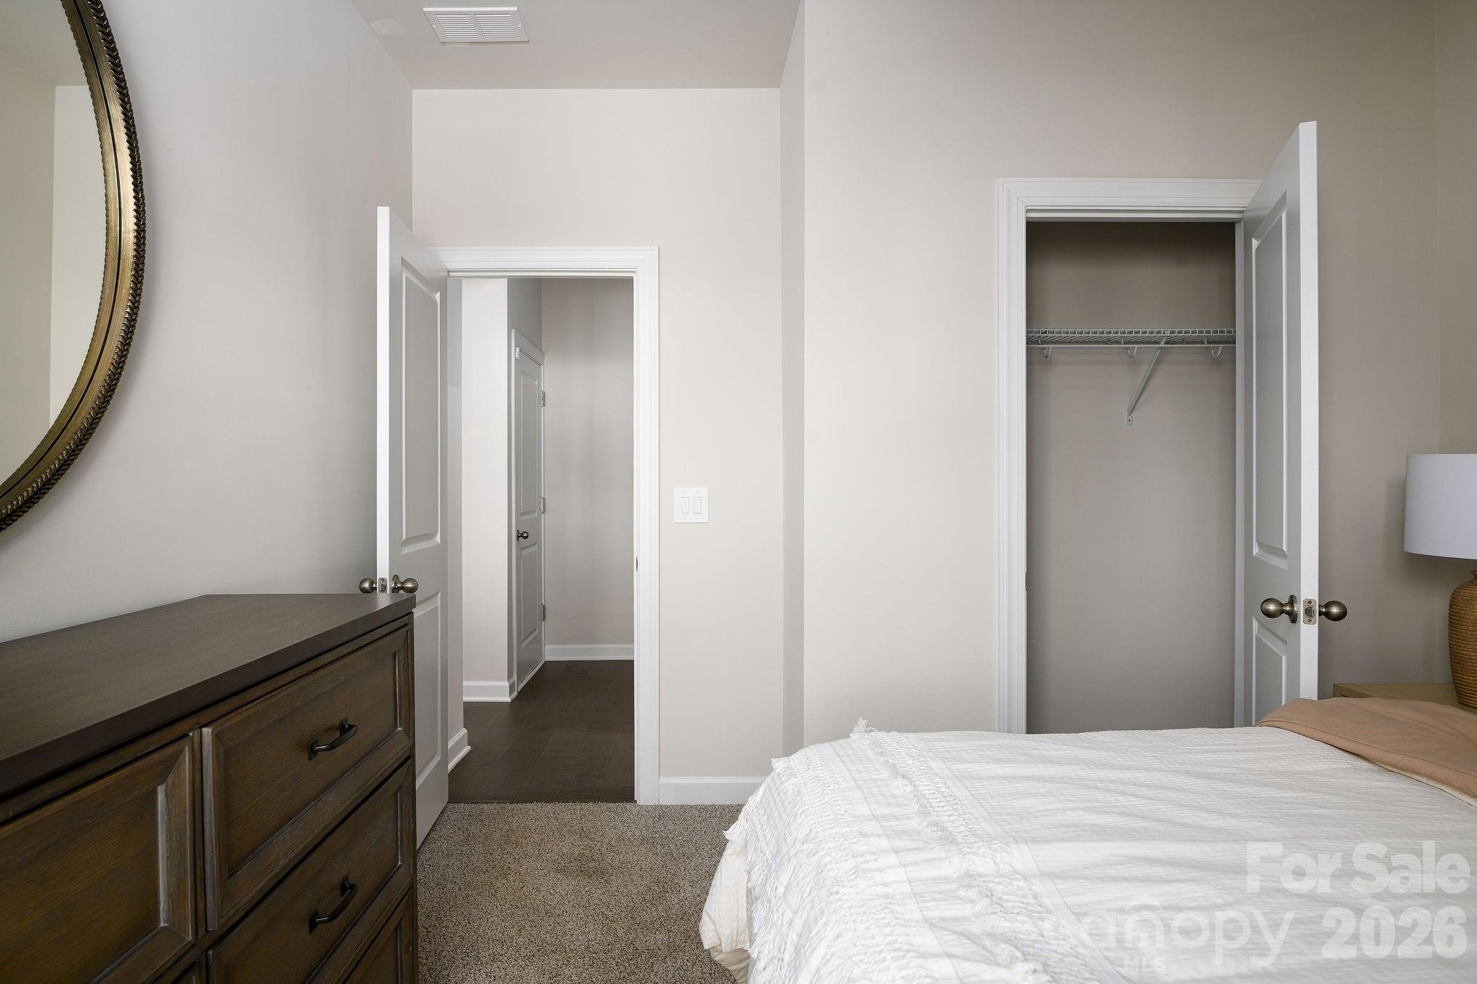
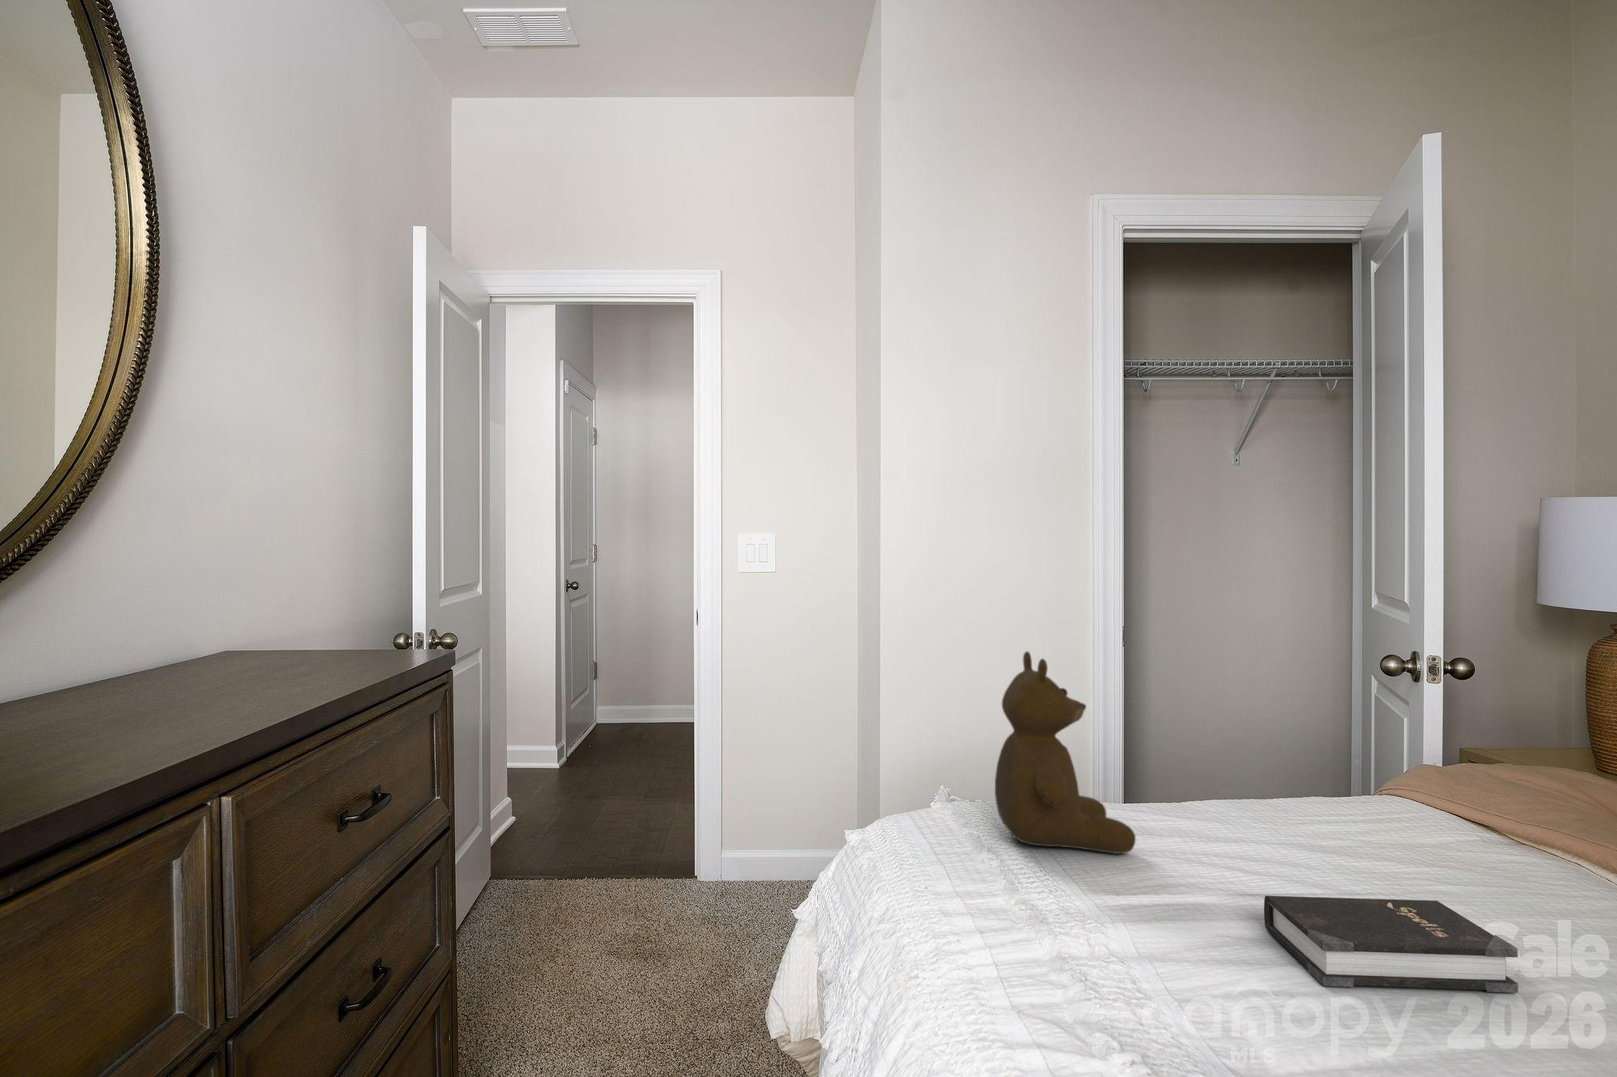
+ teddy bear (1059, 748)
+ hardback book (1381, 938)
